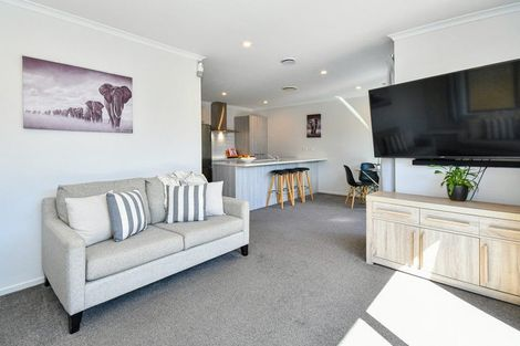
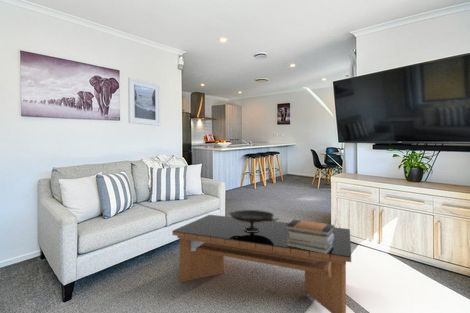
+ coffee table (261, 255)
+ decorative bowl (252, 221)
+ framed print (145, 102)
+ book stack (310, 235)
